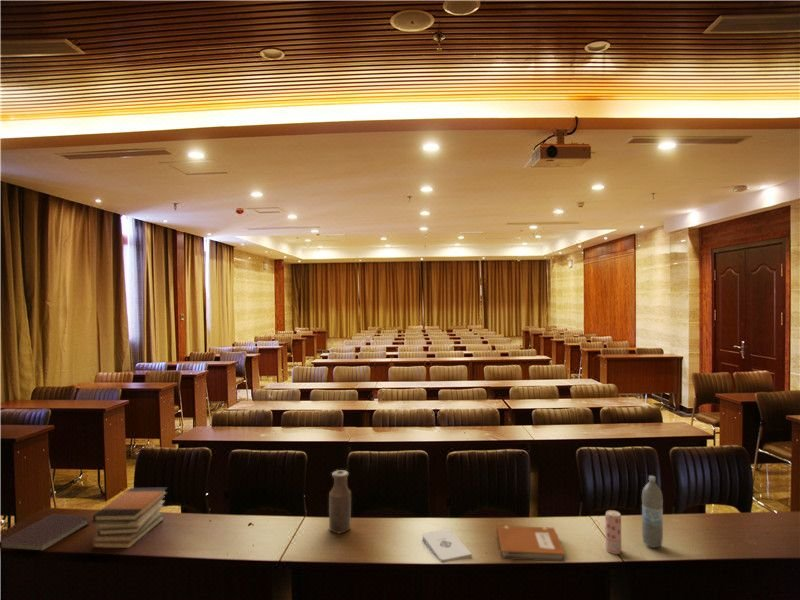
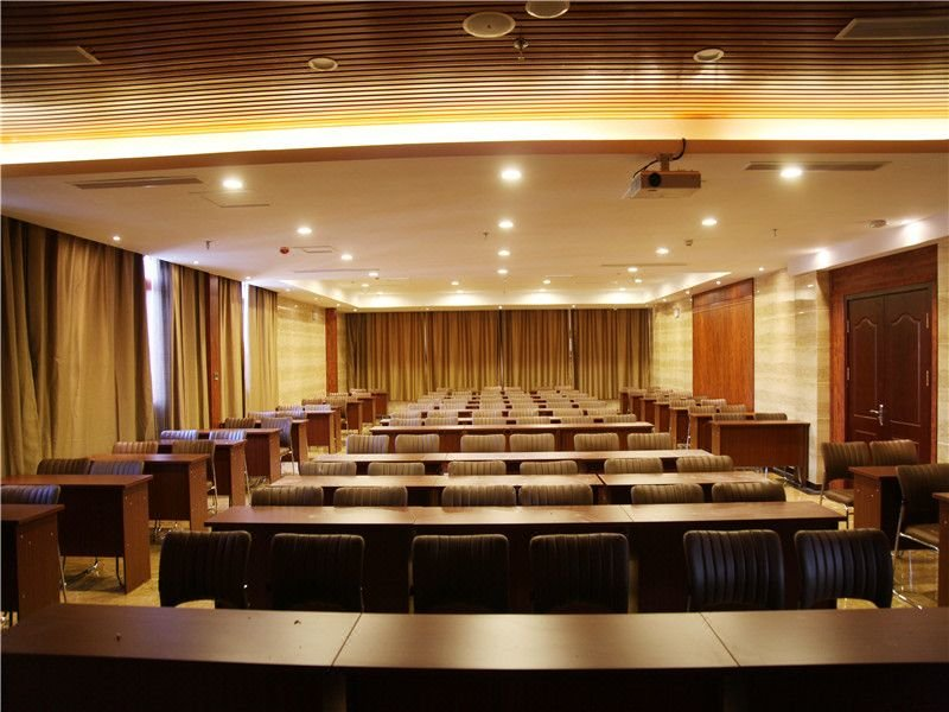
- water bottle (652, 511)
- bottle (340, 500)
- book stack (132, 516)
- notebook (46, 531)
- notebook (530, 542)
- notepad (445, 545)
- beverage can (613, 531)
